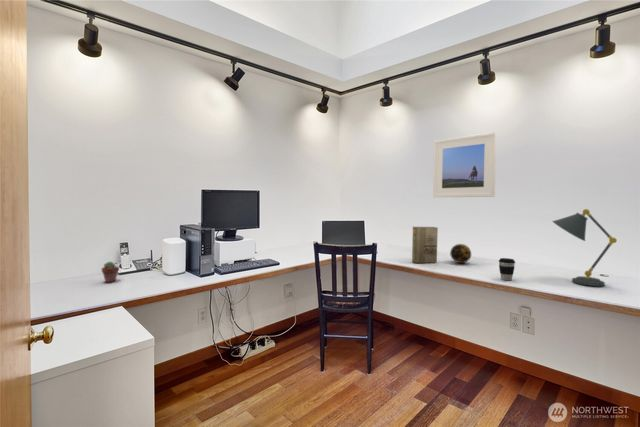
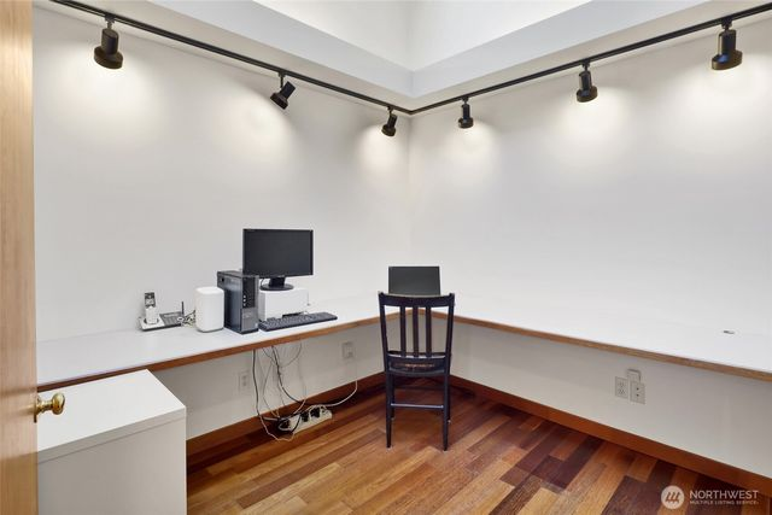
- coffee cup (506, 269)
- decorative orb (460, 253)
- desk lamp (583, 240)
- potted succulent (110, 271)
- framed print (462, 167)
- book (424, 244)
